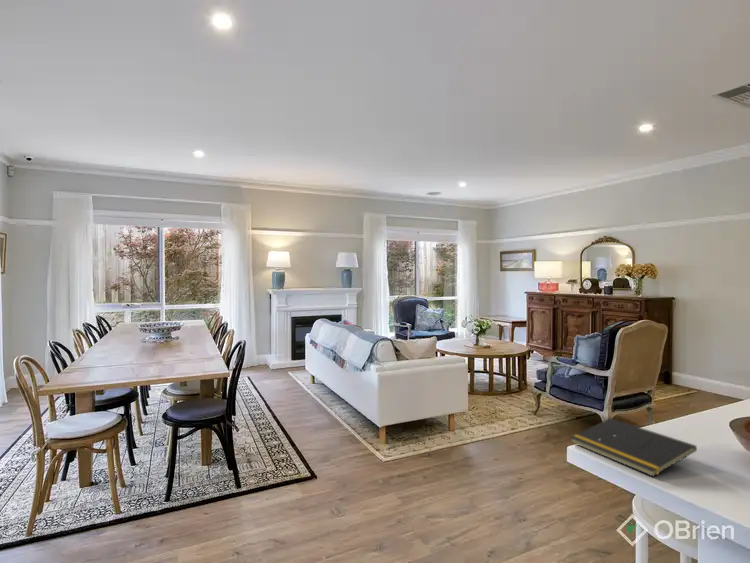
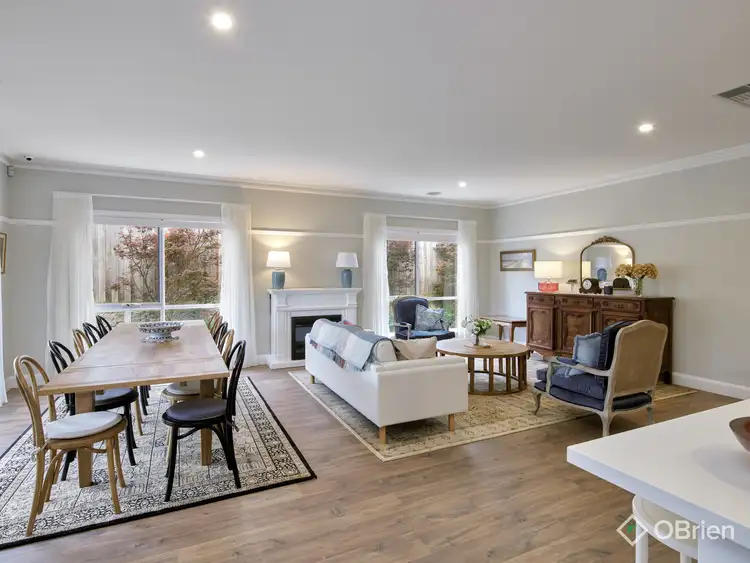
- notepad (629, 443)
